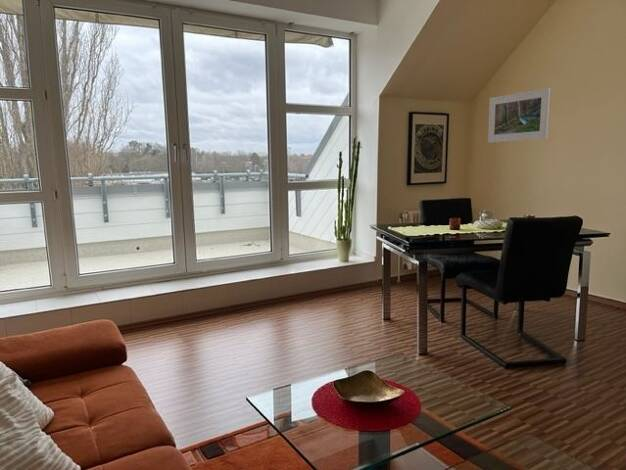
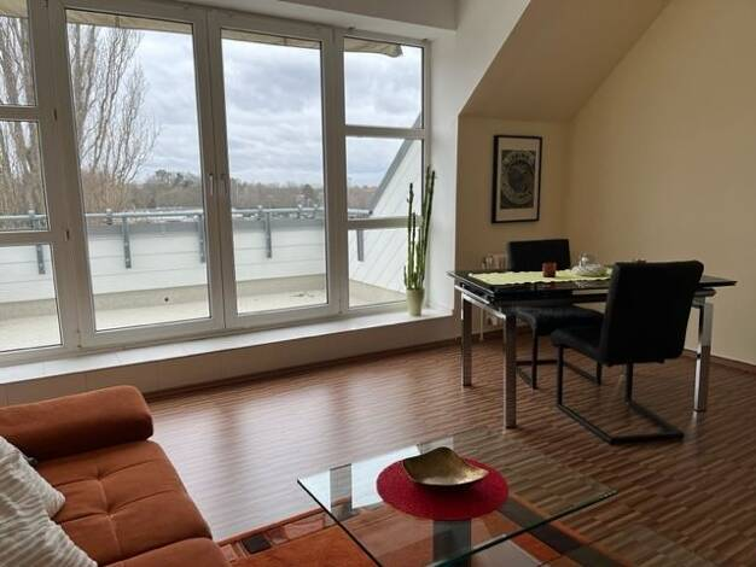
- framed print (516, 117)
